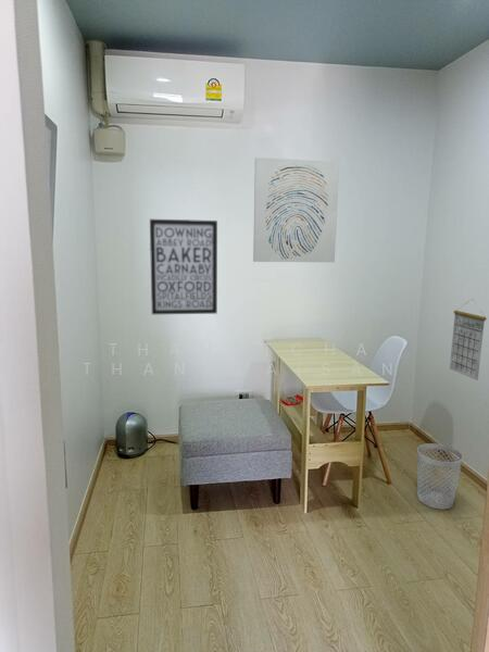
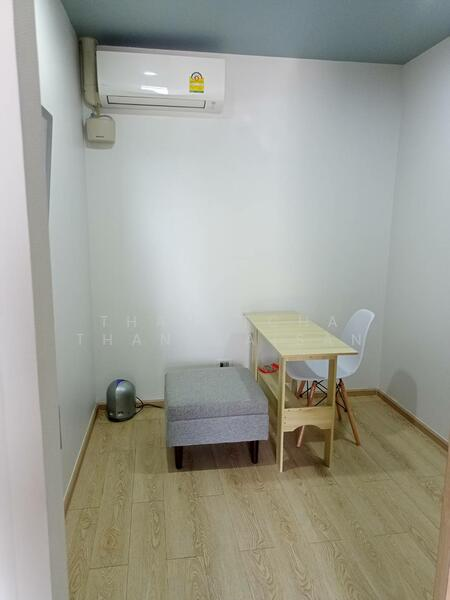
- wall art (296, 211)
- calendar (466, 337)
- wastebasket (437, 476)
- wall art (184, 267)
